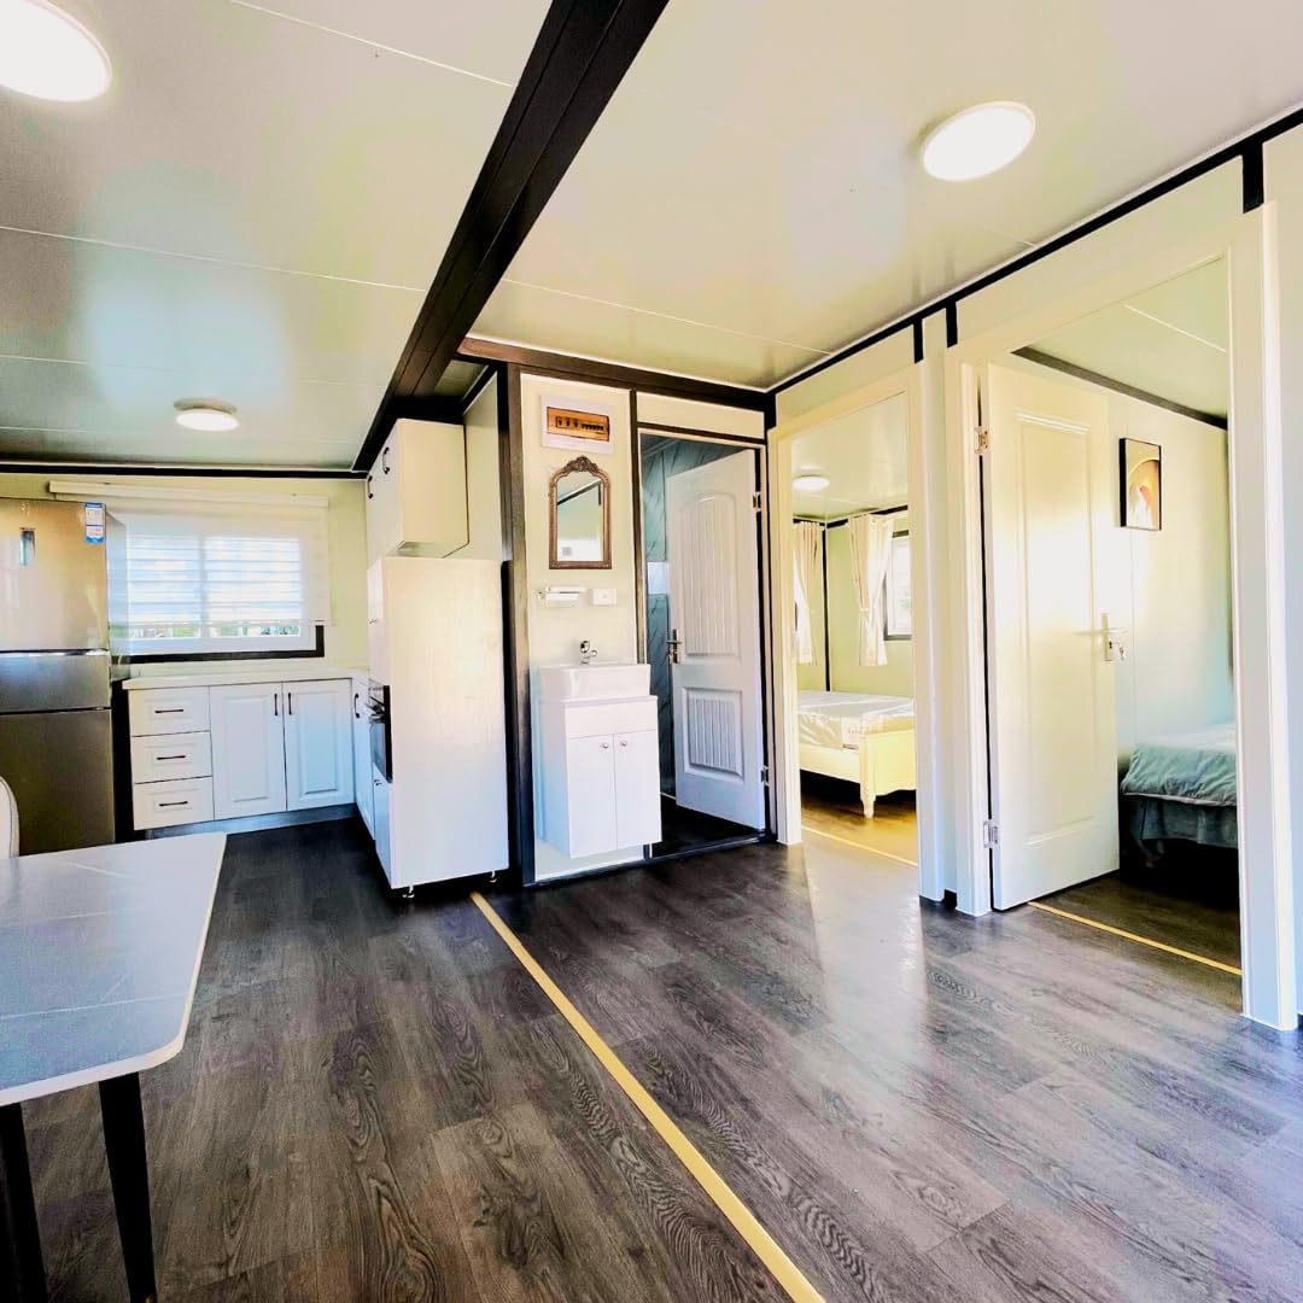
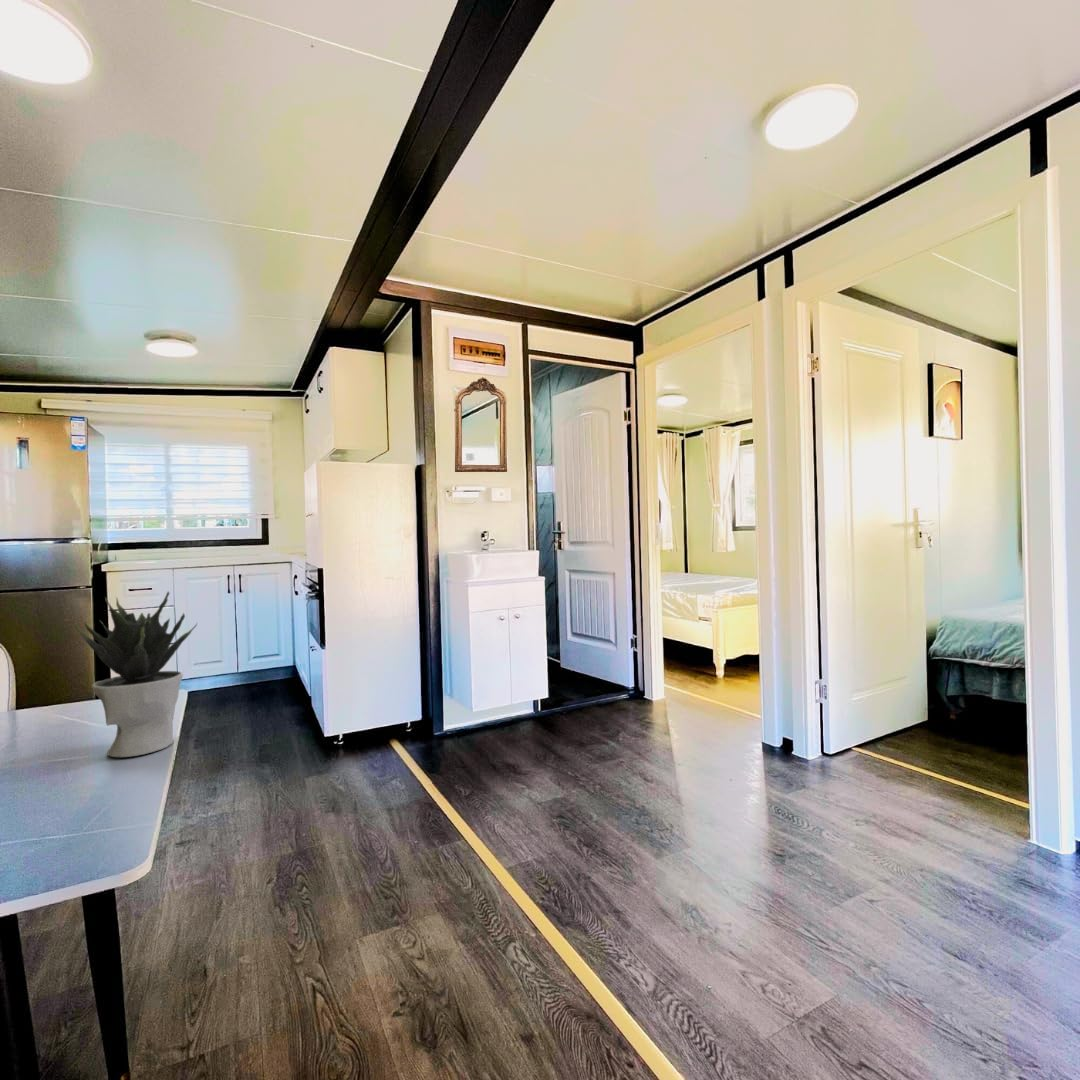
+ potted plant (132, 671)
